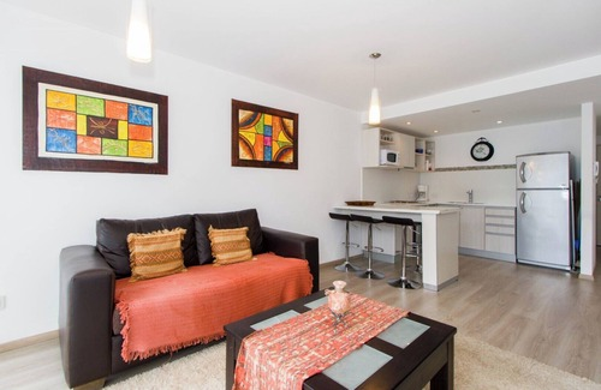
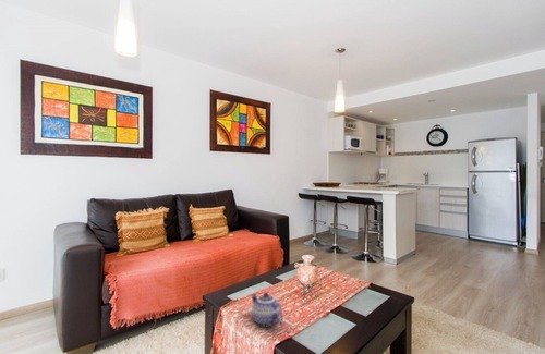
+ teapot (266, 306)
